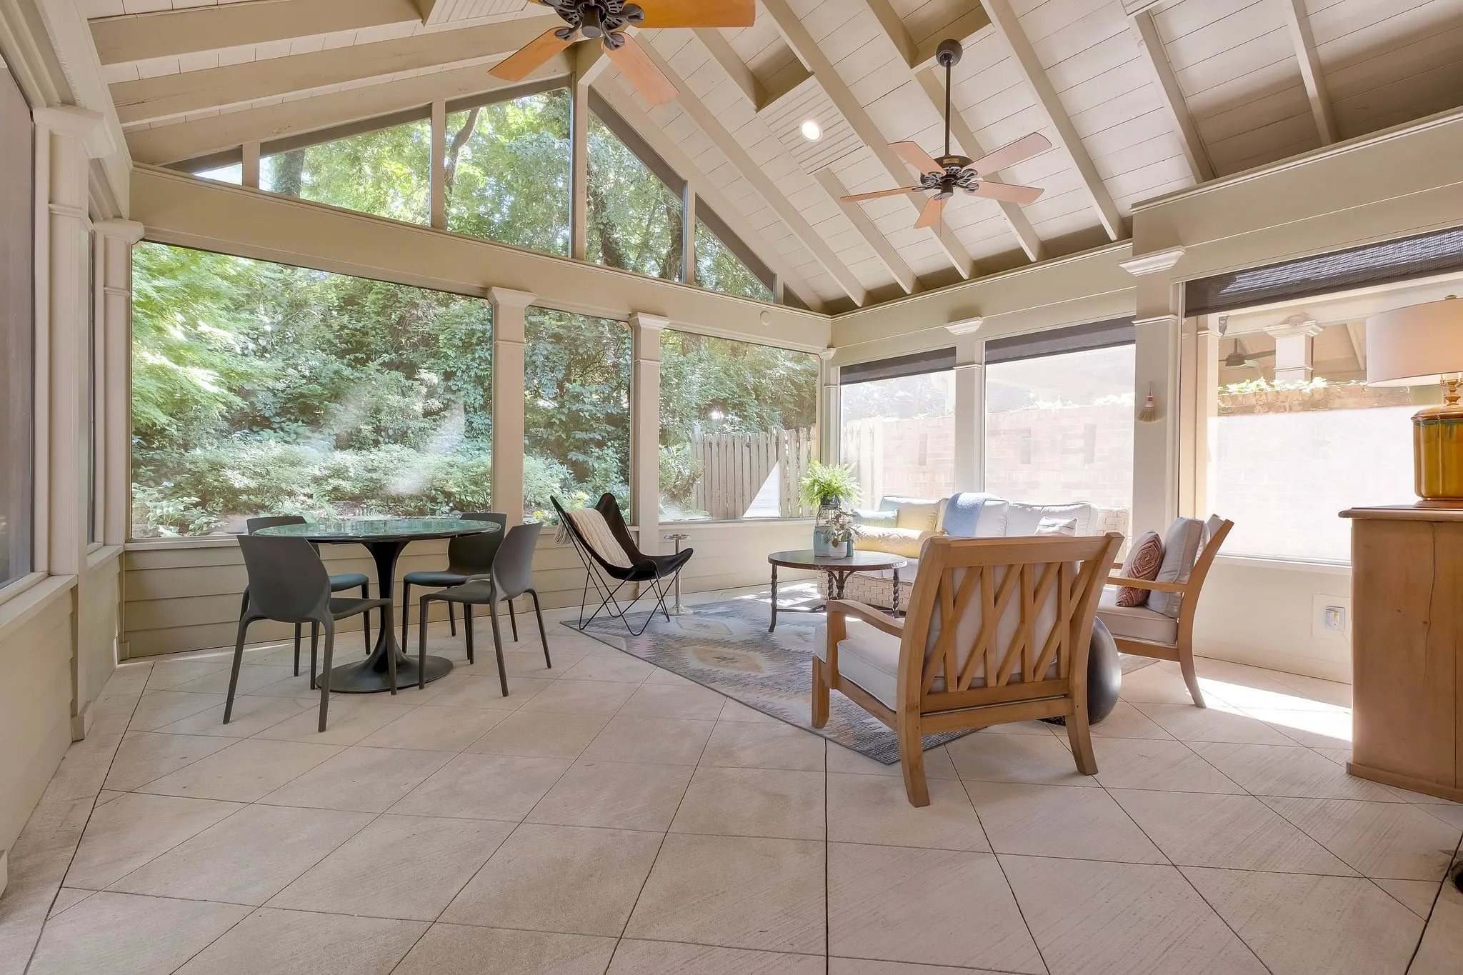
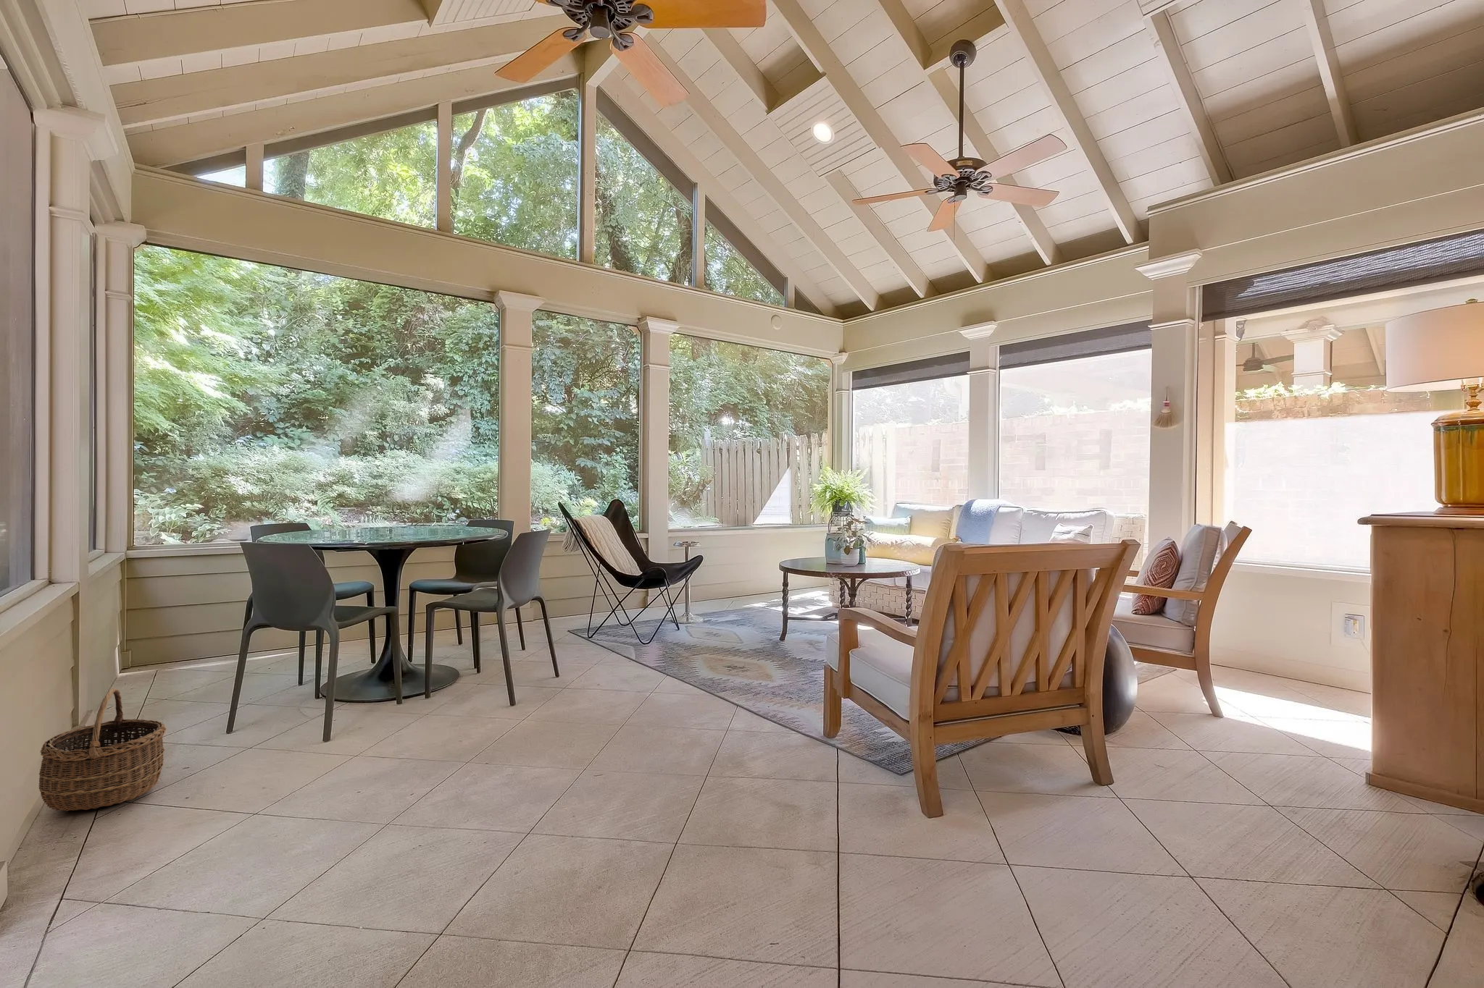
+ wicker basket (105, 743)
